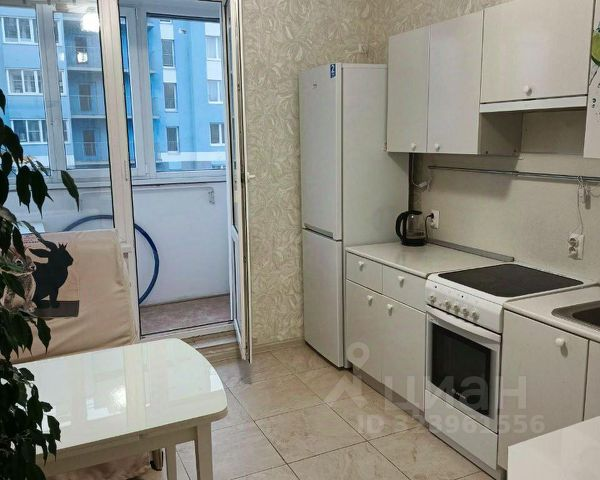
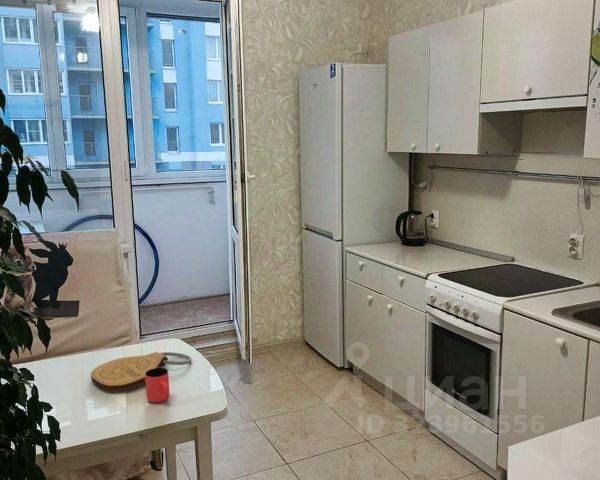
+ key chain (145, 365)
+ cup (159, 386)
